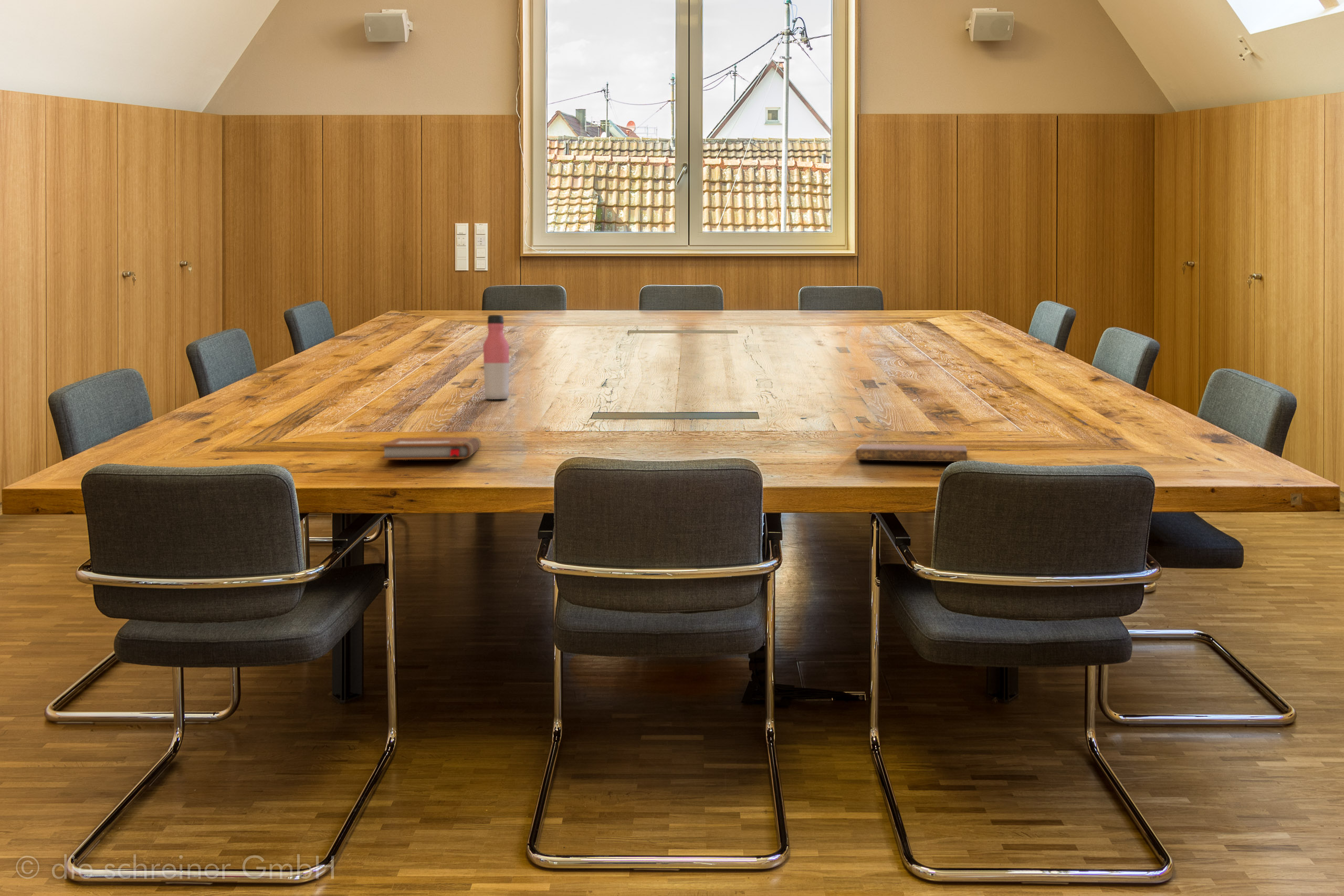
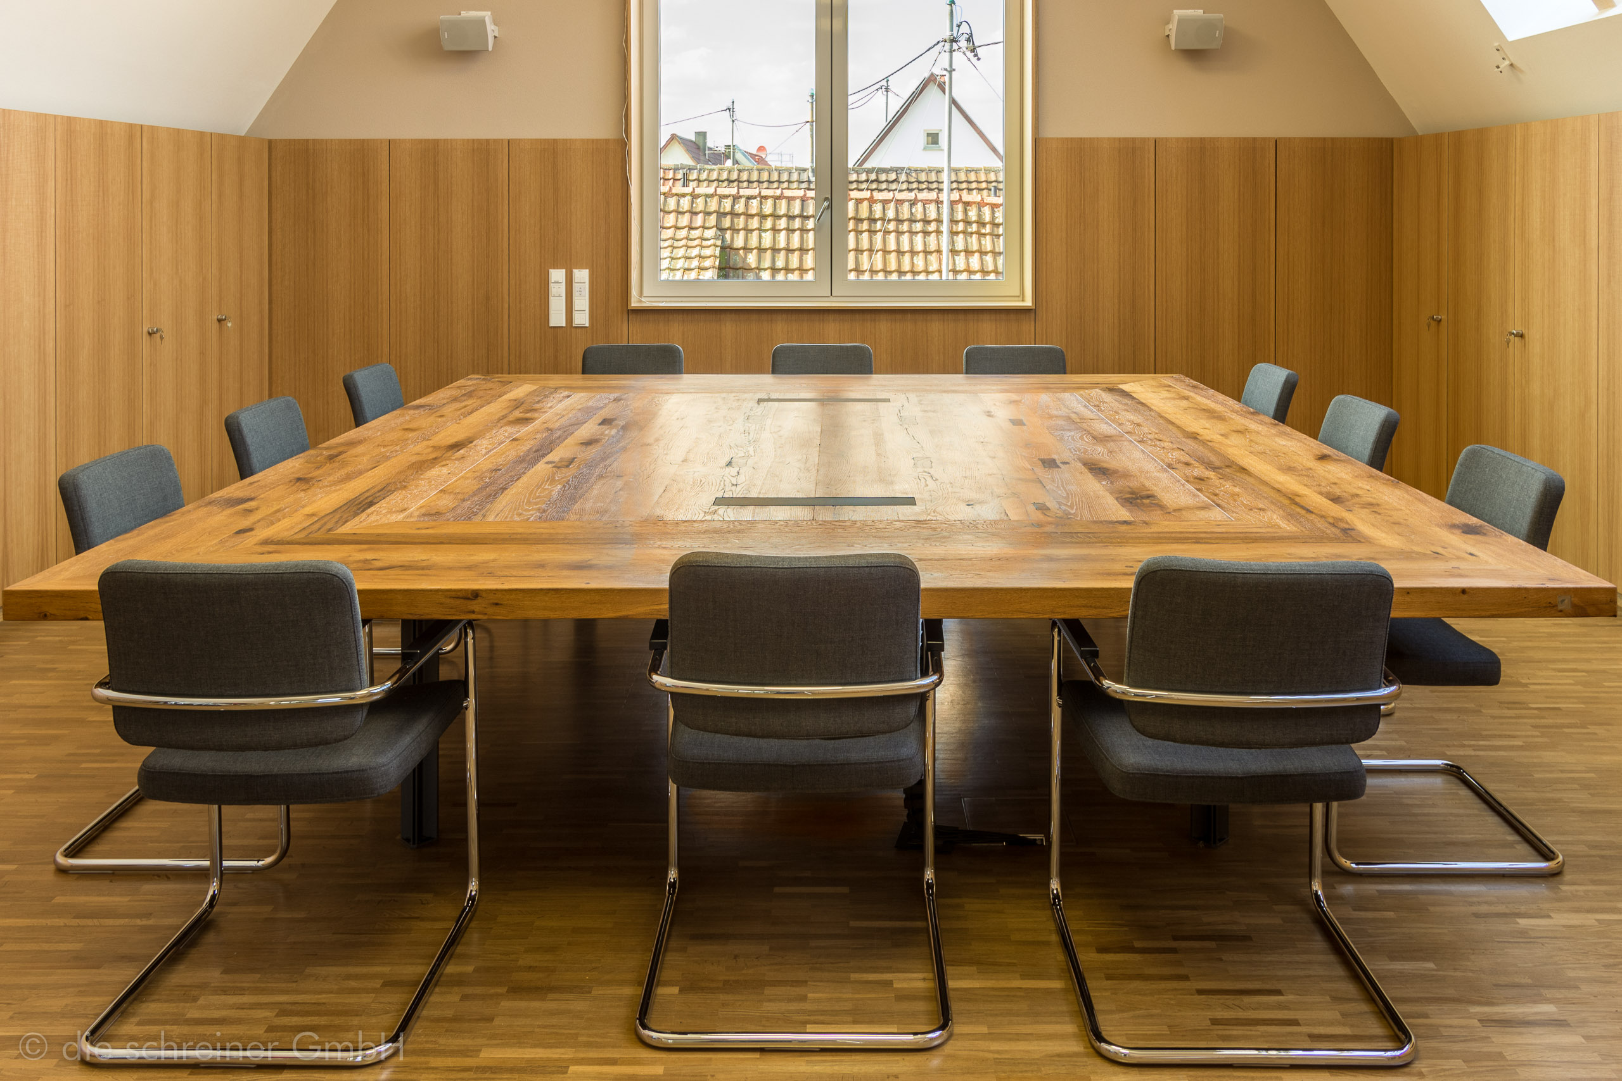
- notebook (433, 448)
- notebook (911, 452)
- water bottle (496, 357)
